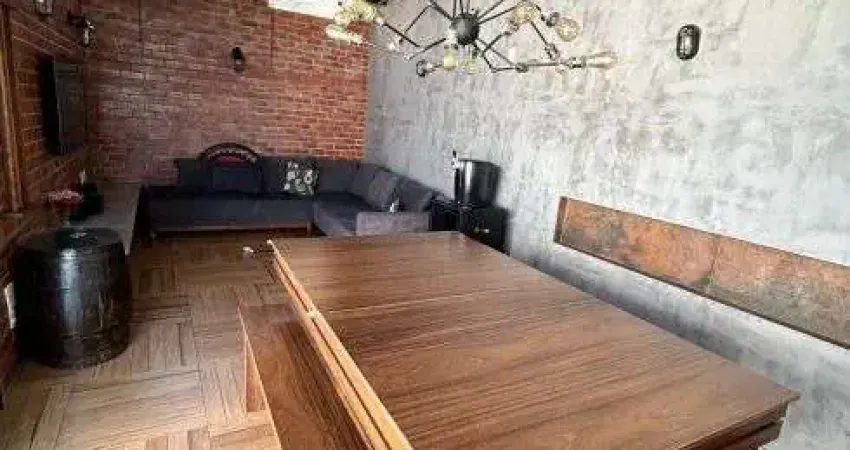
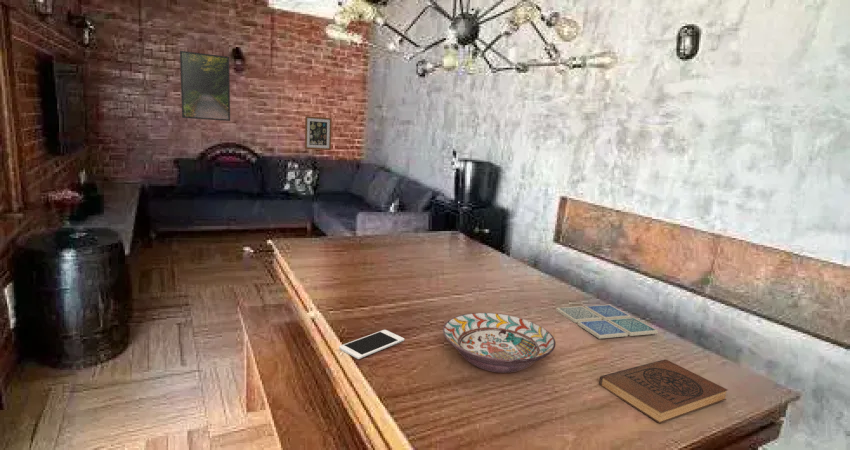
+ drink coaster (604, 320)
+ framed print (205, 87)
+ wall art (318, 133)
+ decorative bowl (496, 346)
+ book (662, 387)
+ cell phone (372, 343)
